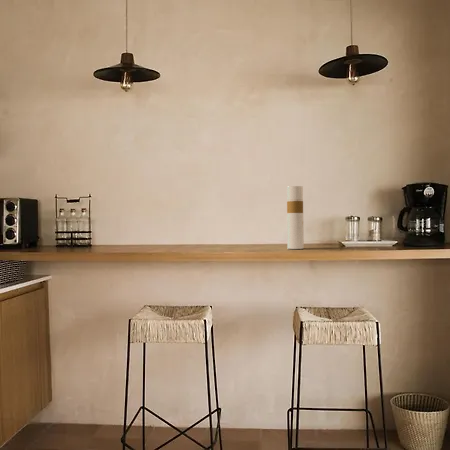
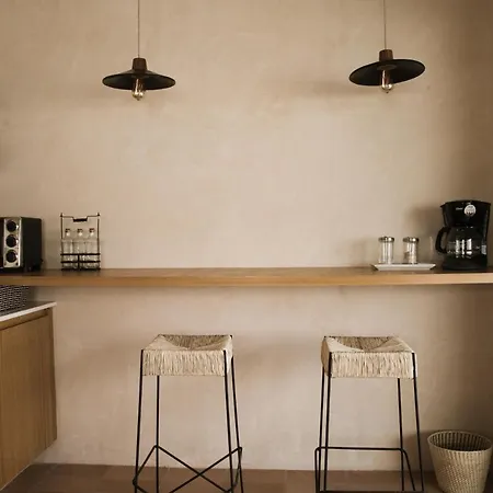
- pump dispenser (295, 217)
